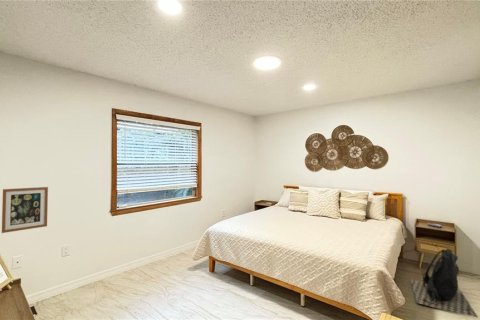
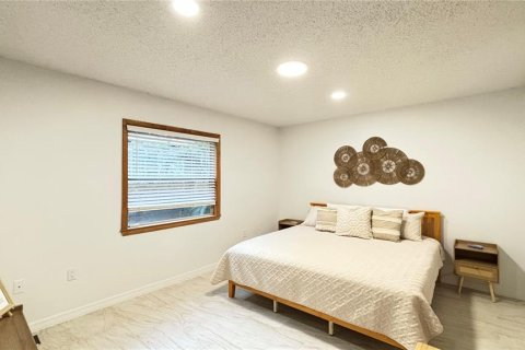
- backpack (438, 272)
- wall art (26, 208)
